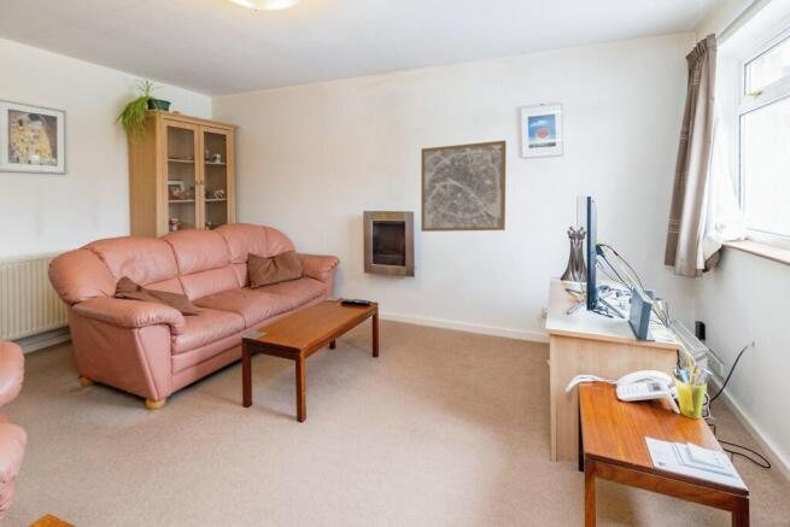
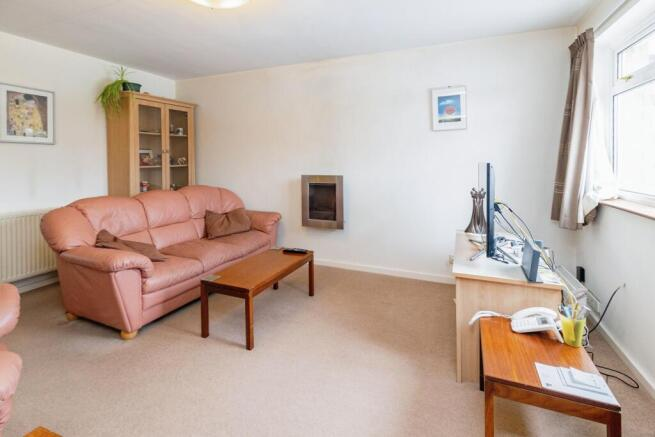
- wall art (461, 188)
